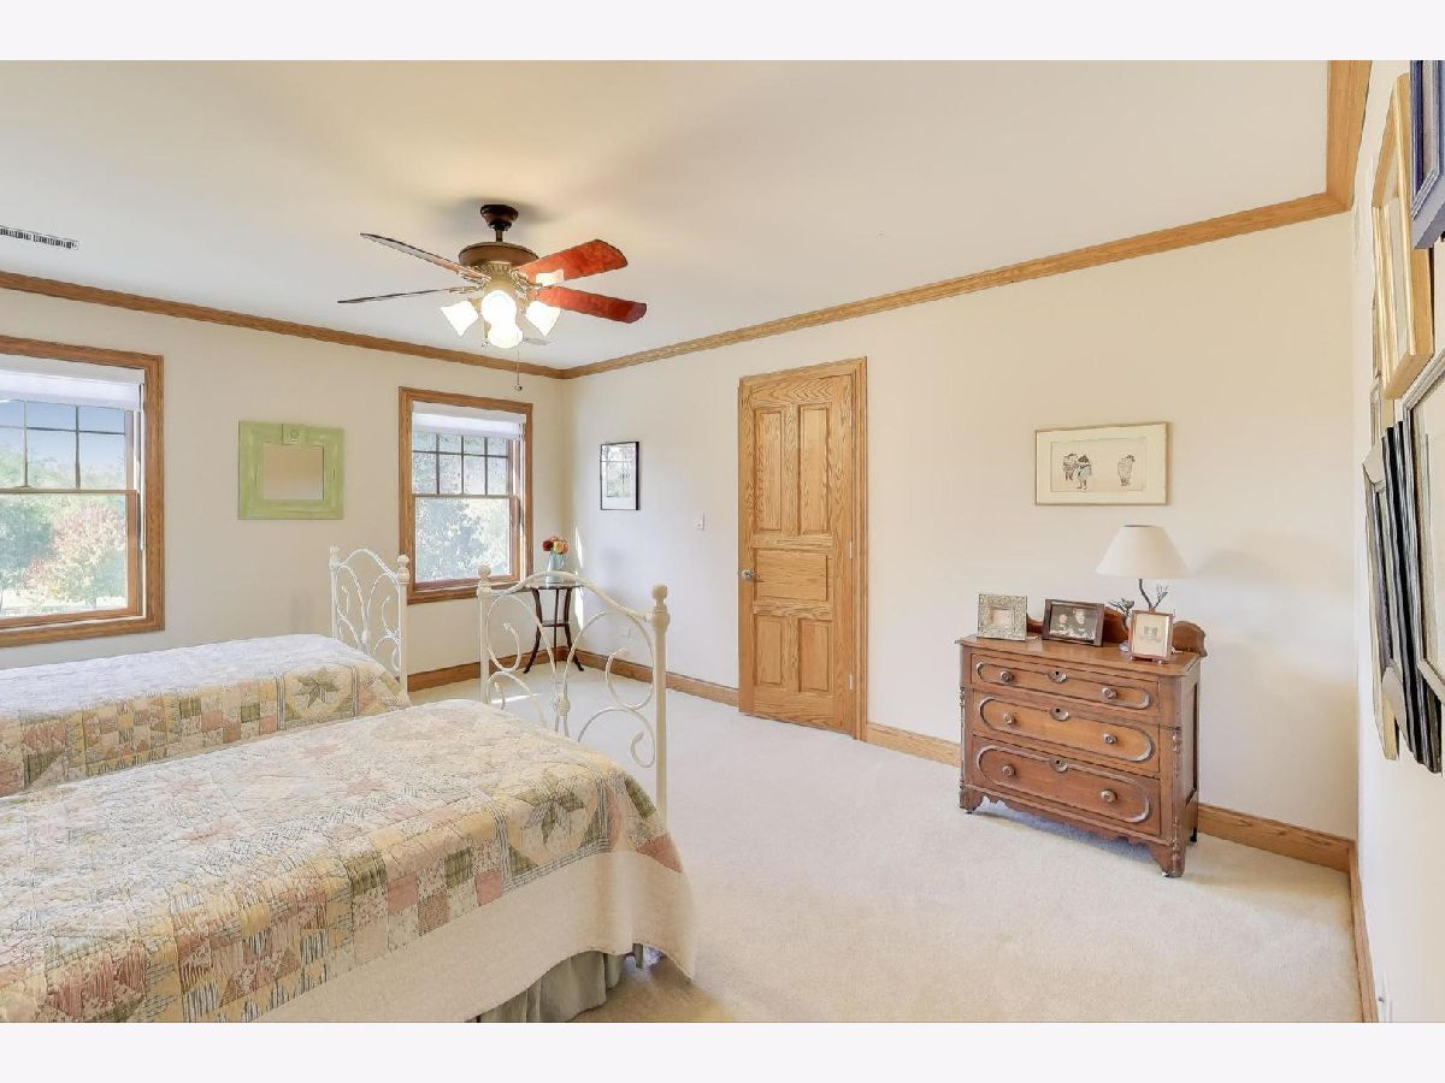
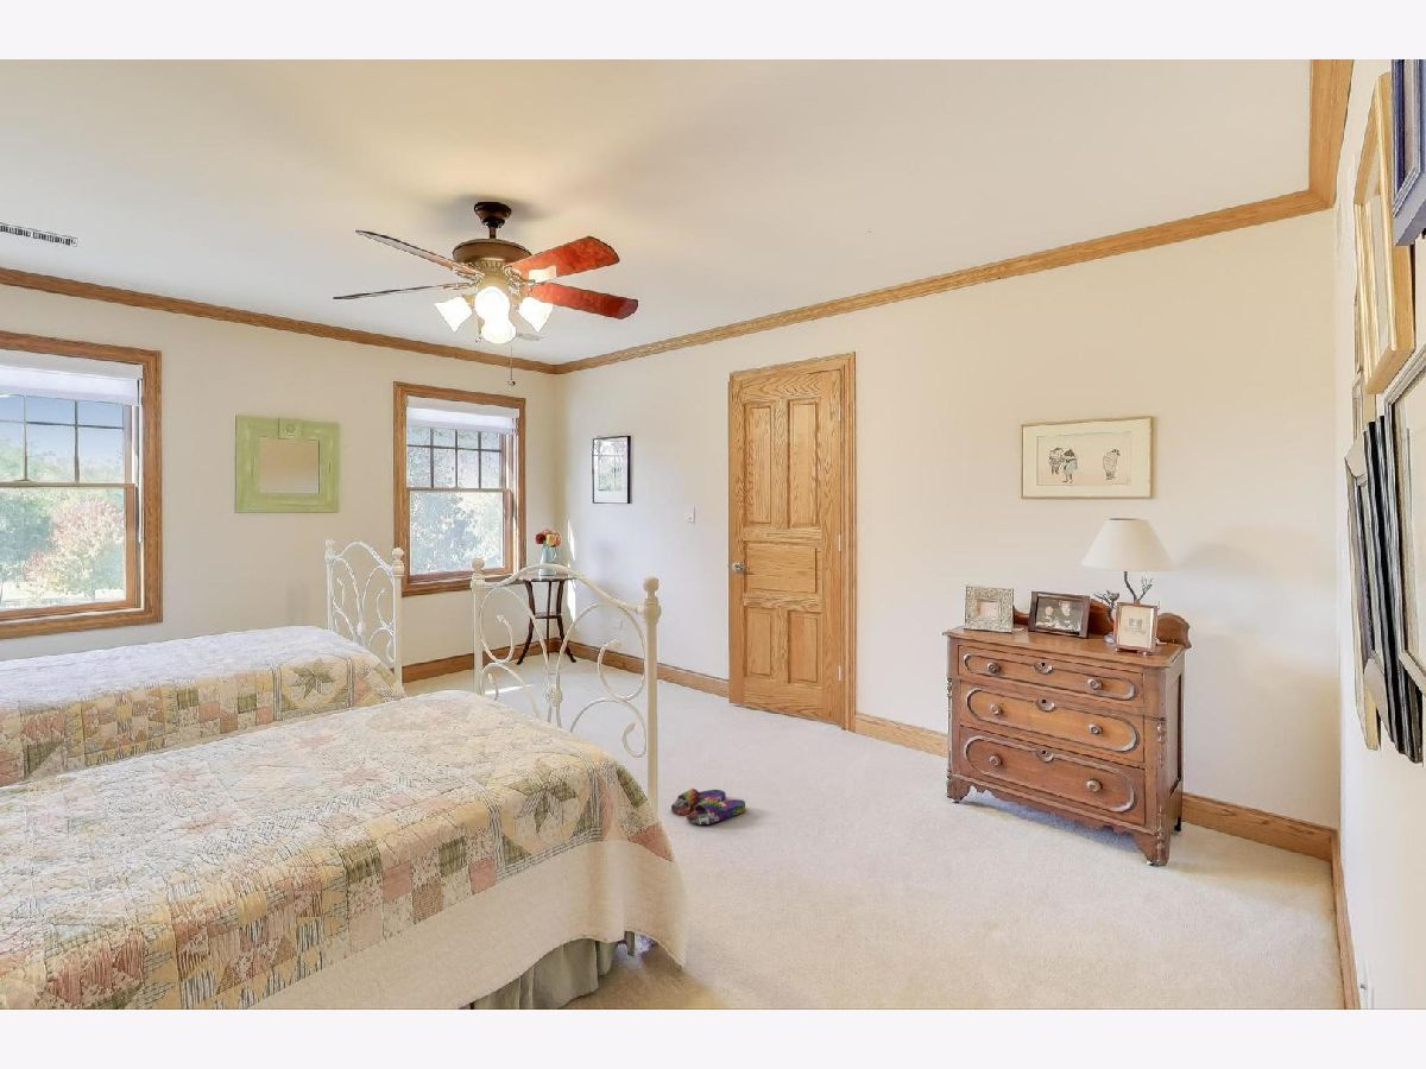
+ slippers (707, 801)
